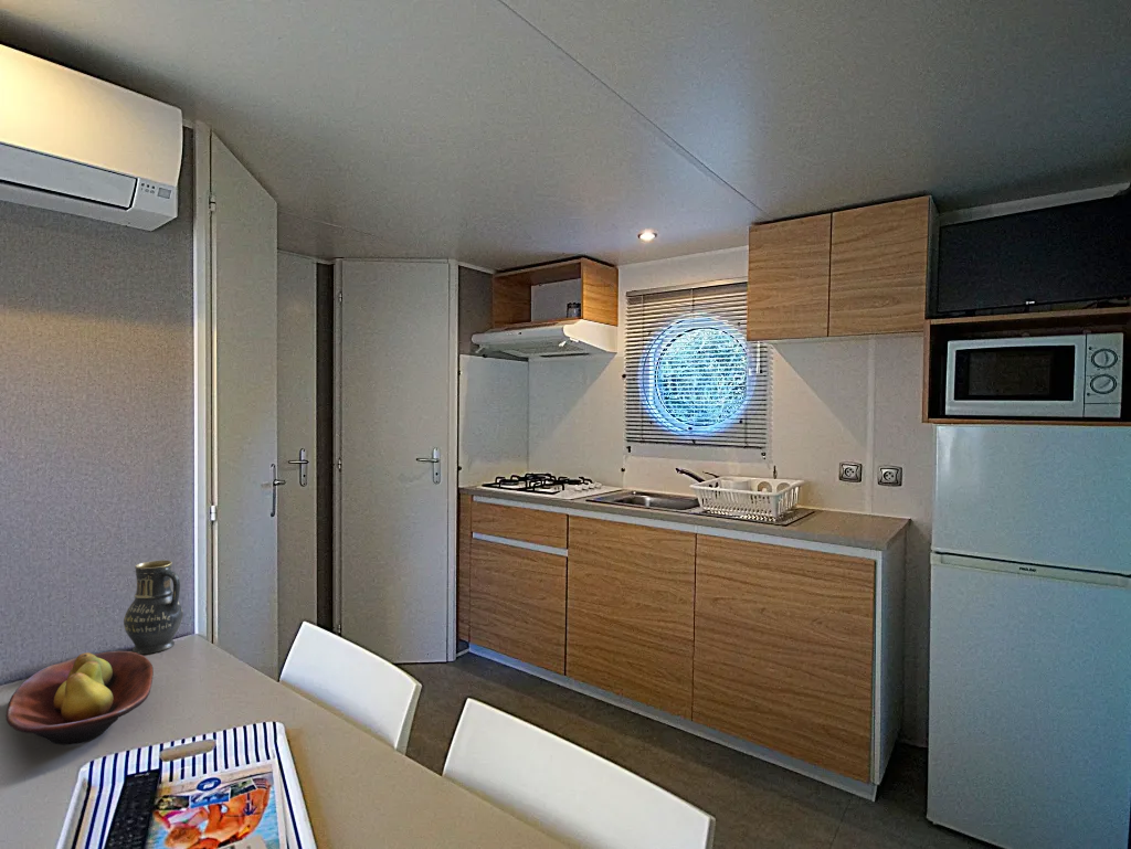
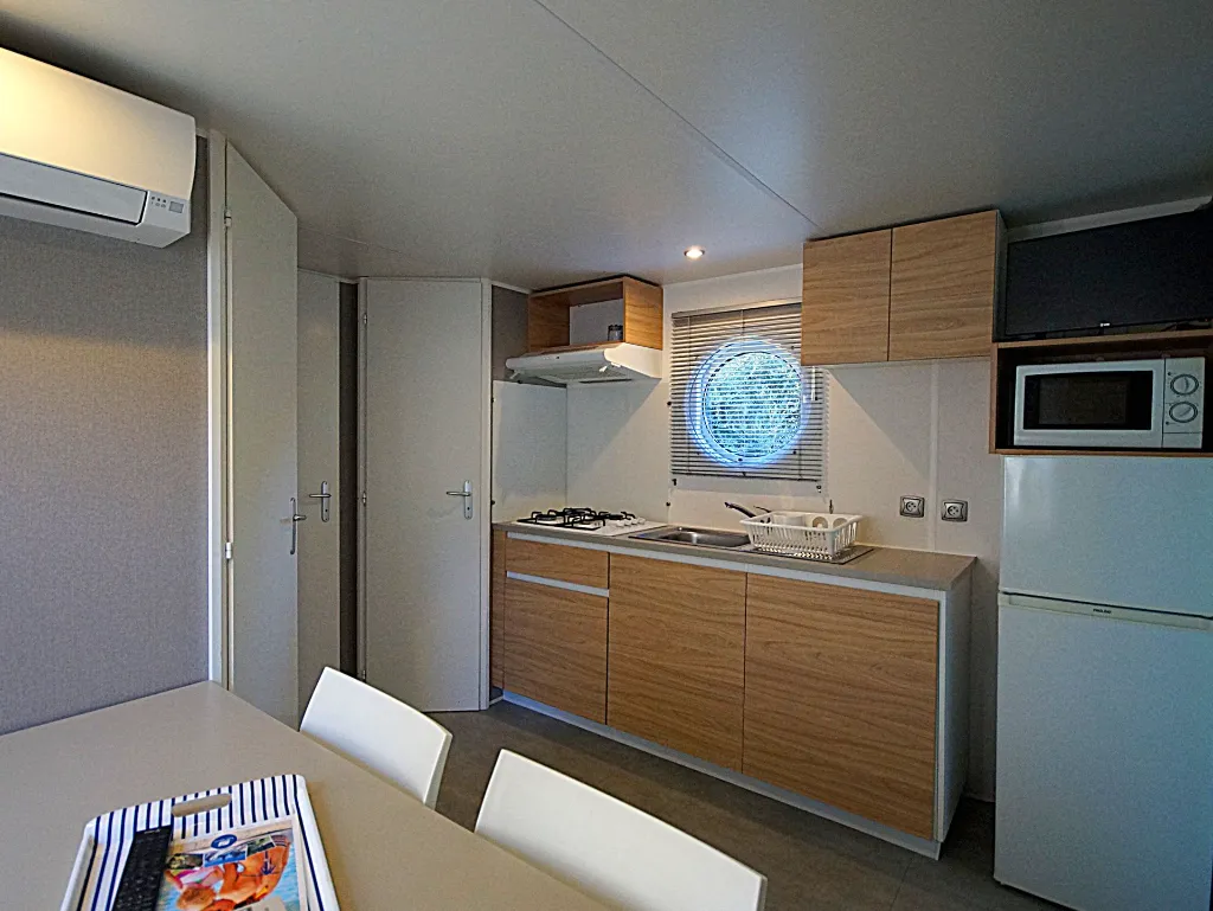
- vase (154, 605)
- fruit bowl (85, 688)
